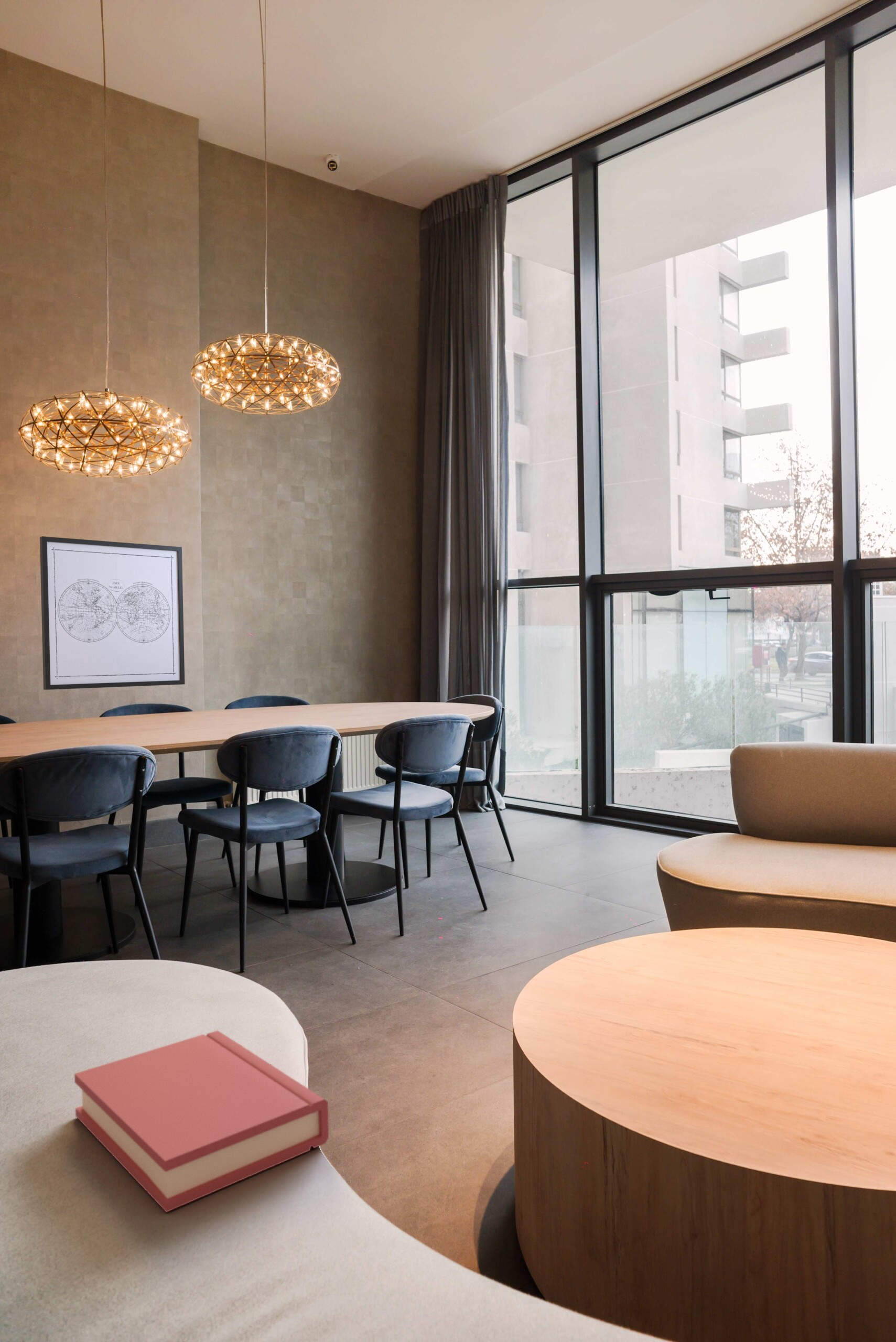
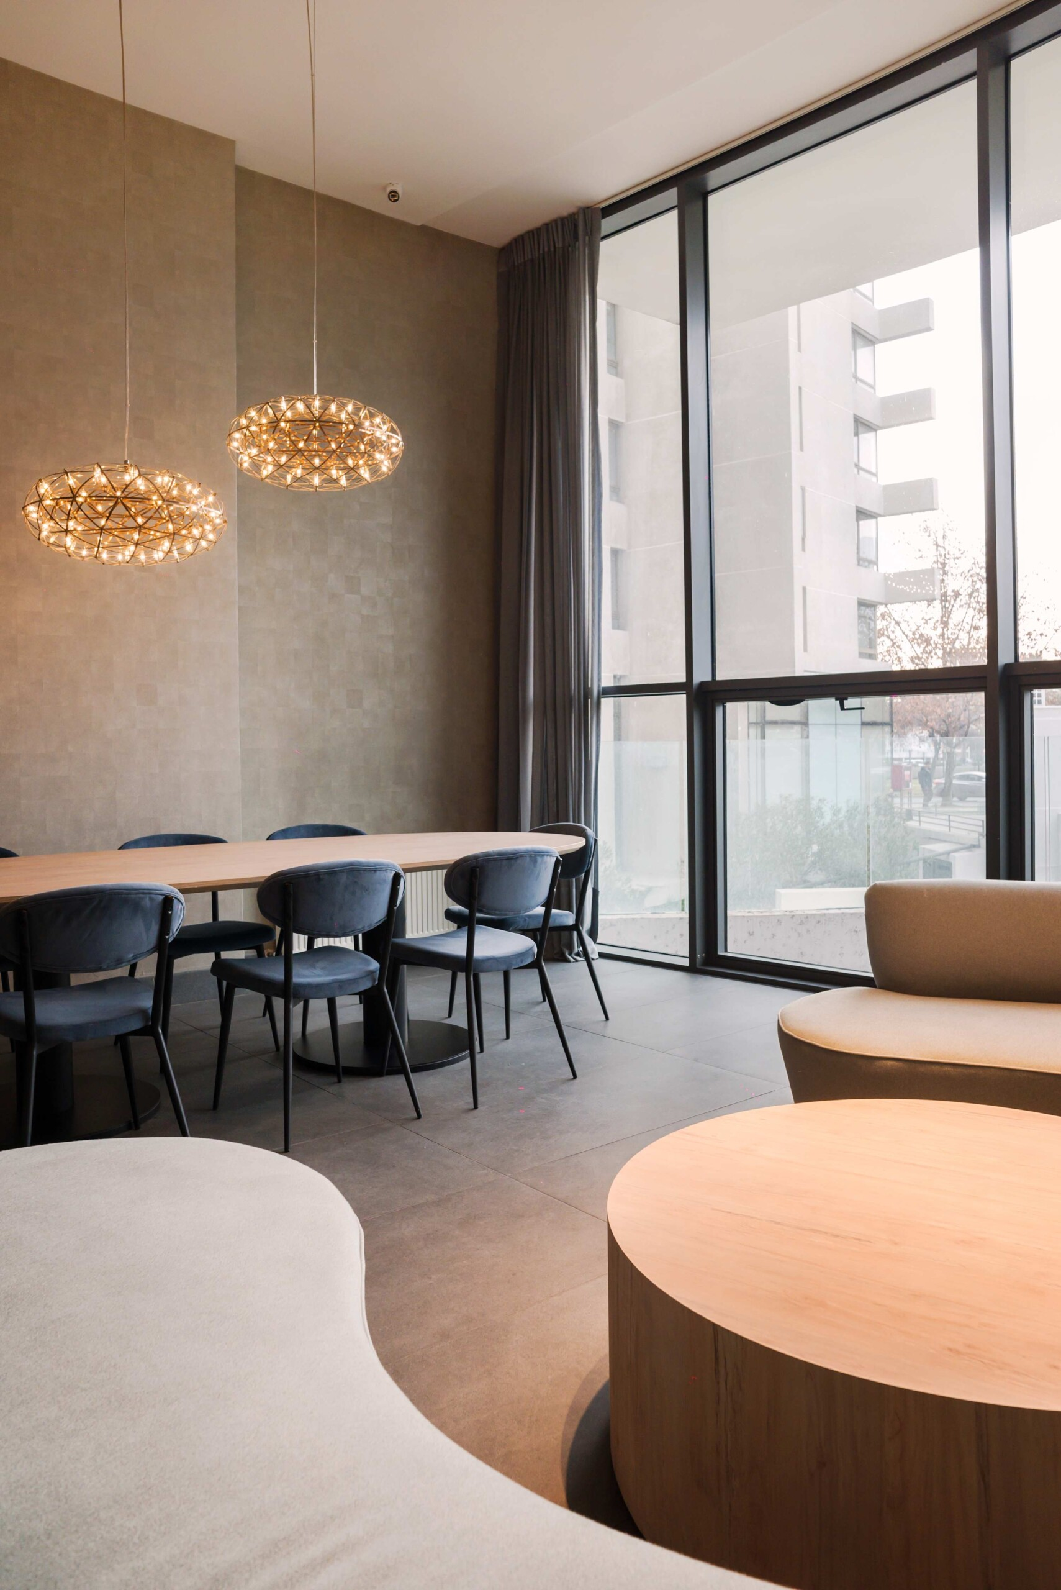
- wall art (116, 614)
- hardback book (197, 1107)
